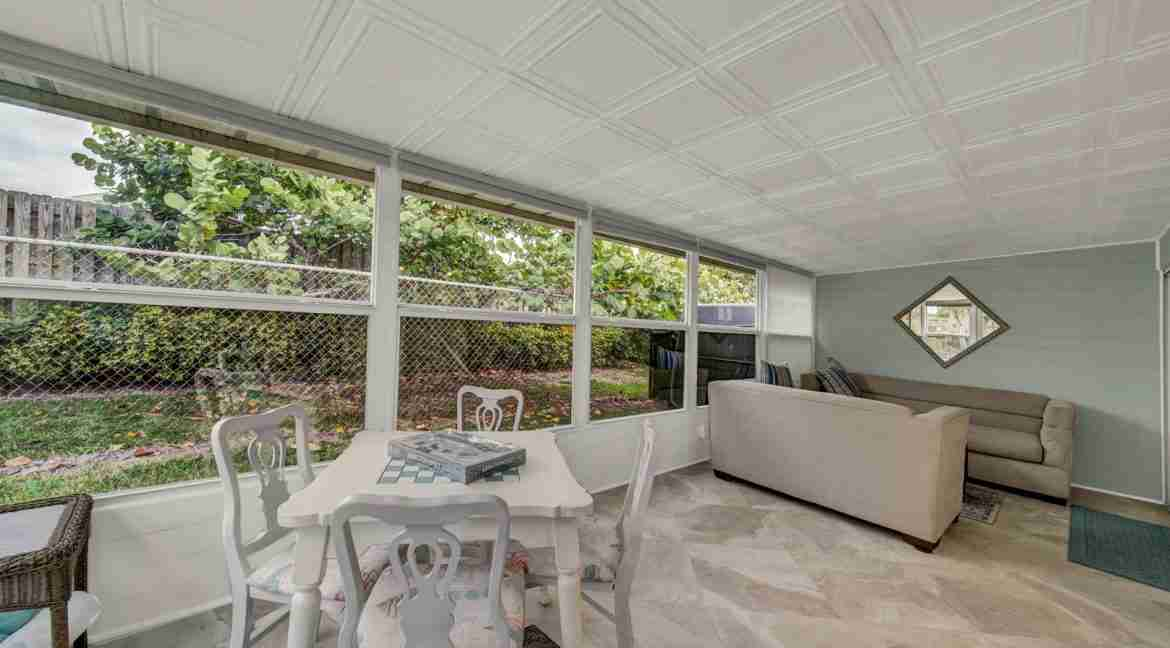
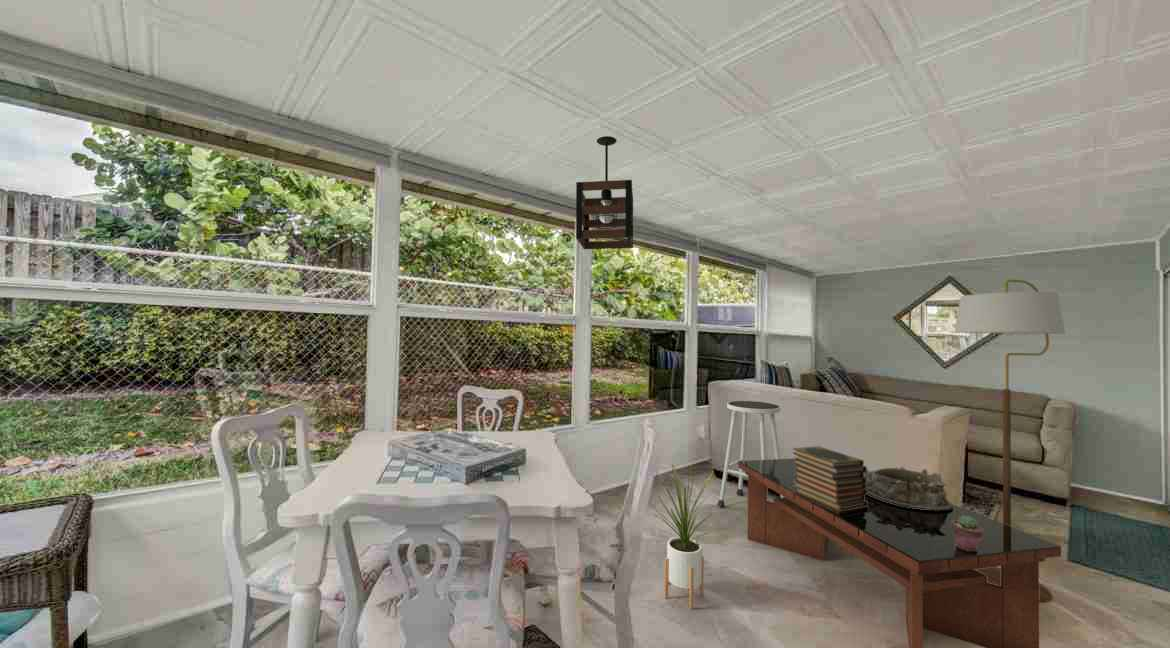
+ stool (744, 455)
+ potted succulent (967, 531)
+ house plant (685, 527)
+ floor lamp (1010, 430)
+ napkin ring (906, 485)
+ pendant light (606, 191)
+ coffee table (860, 540)
+ book stack (827, 475)
